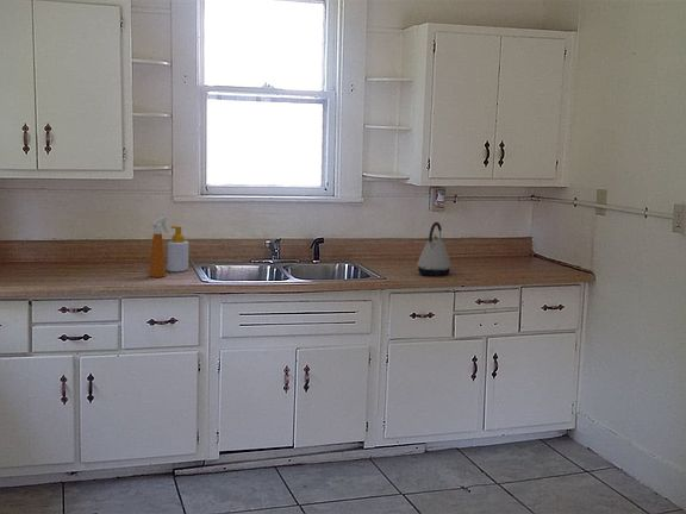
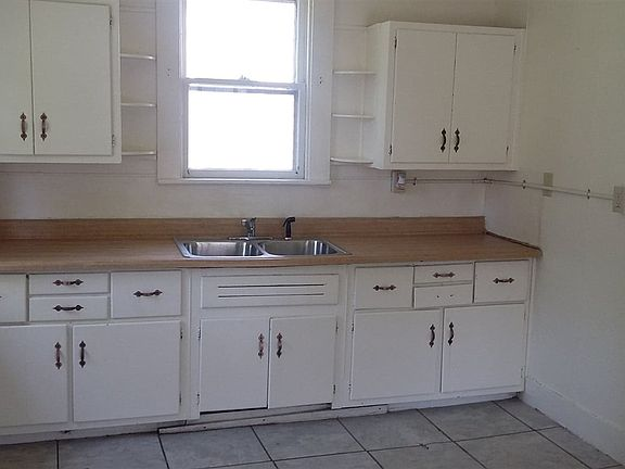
- soap bottle (177, 247)
- kettle (435, 247)
- spray bottle (160, 245)
